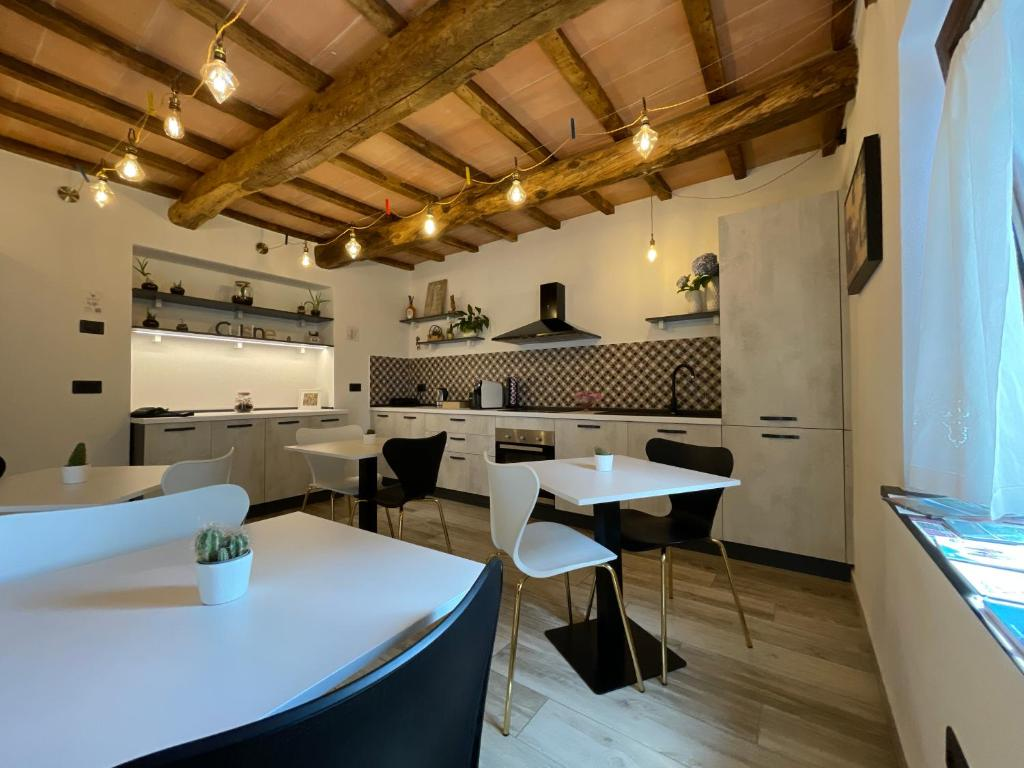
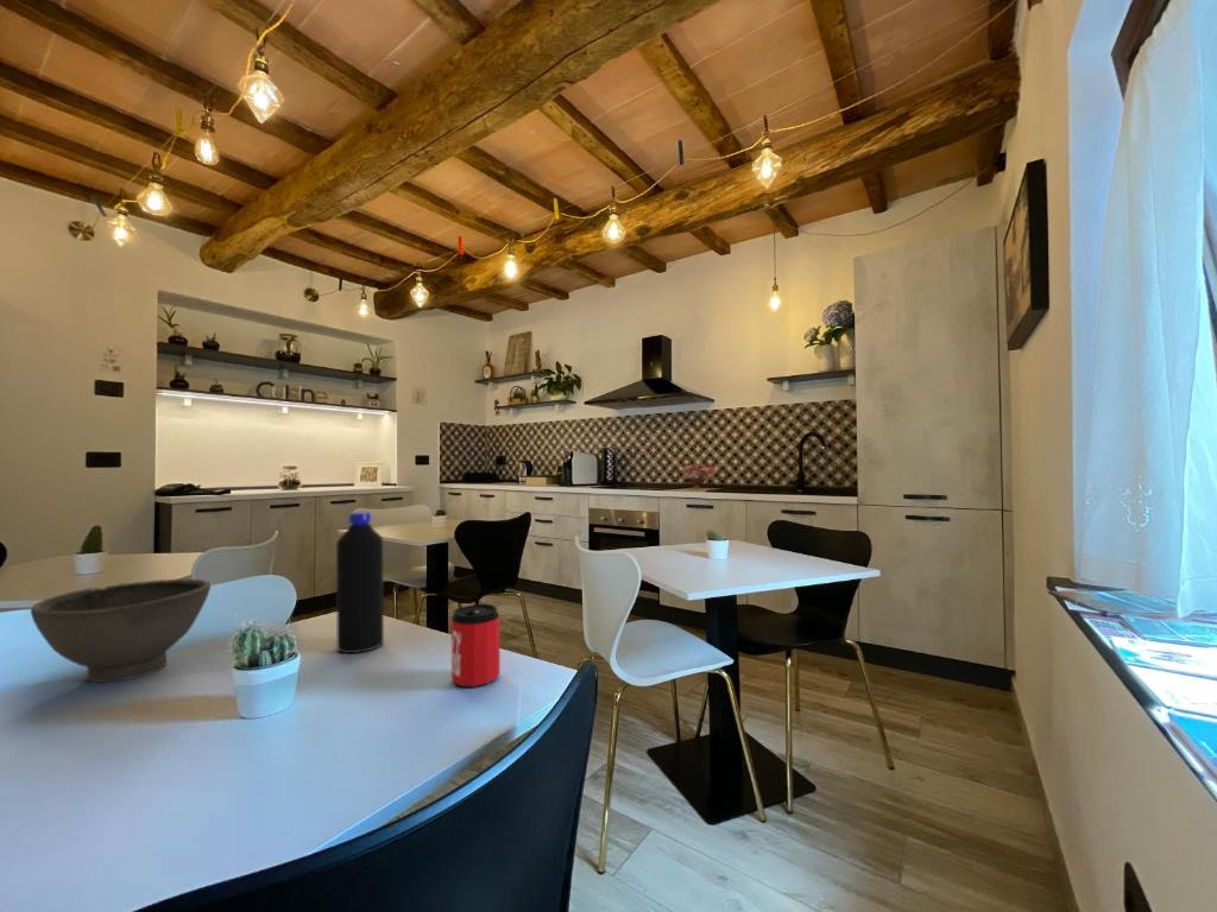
+ bottle (360, 578)
+ bowl (127, 631)
+ can (475, 644)
